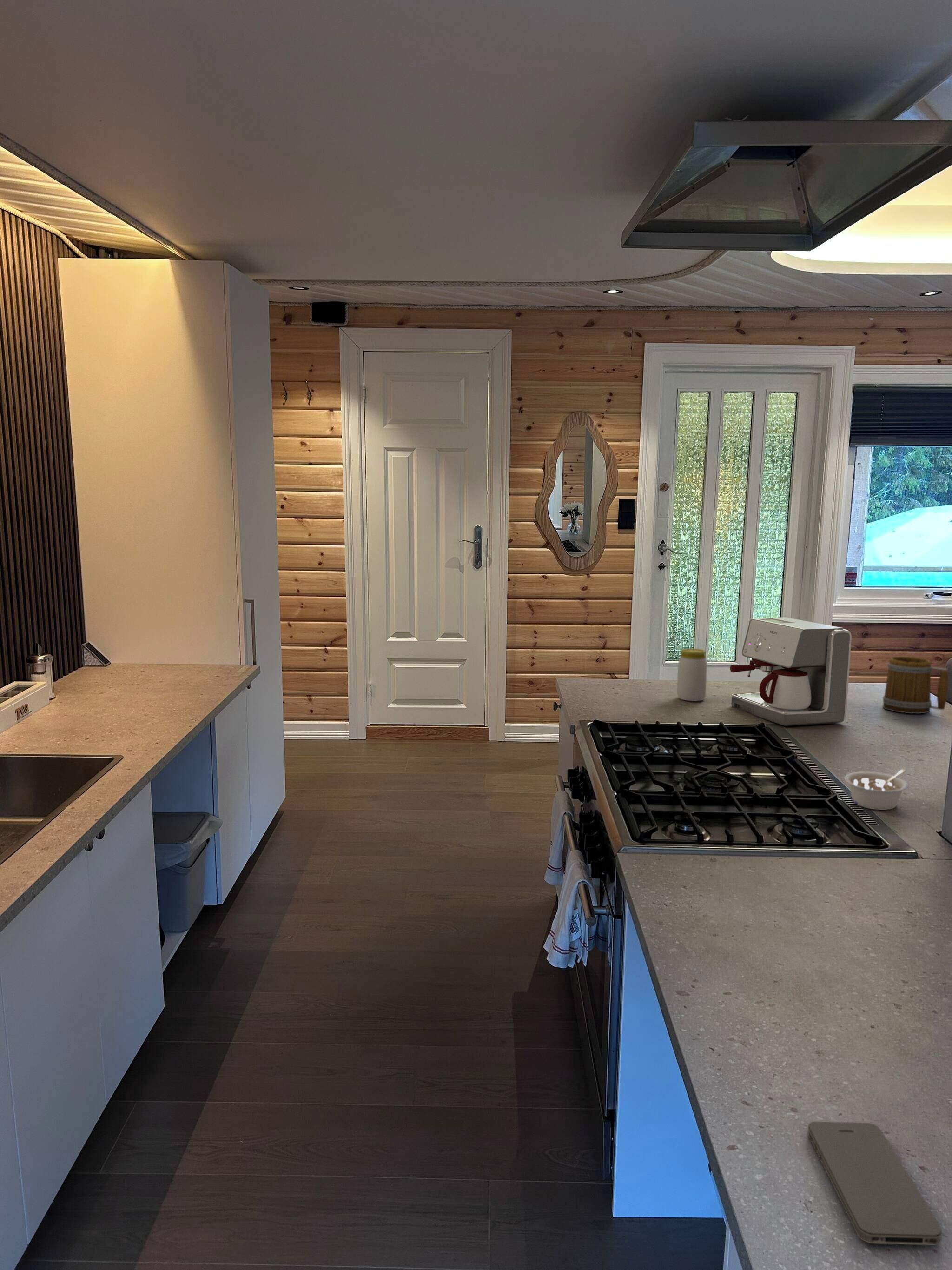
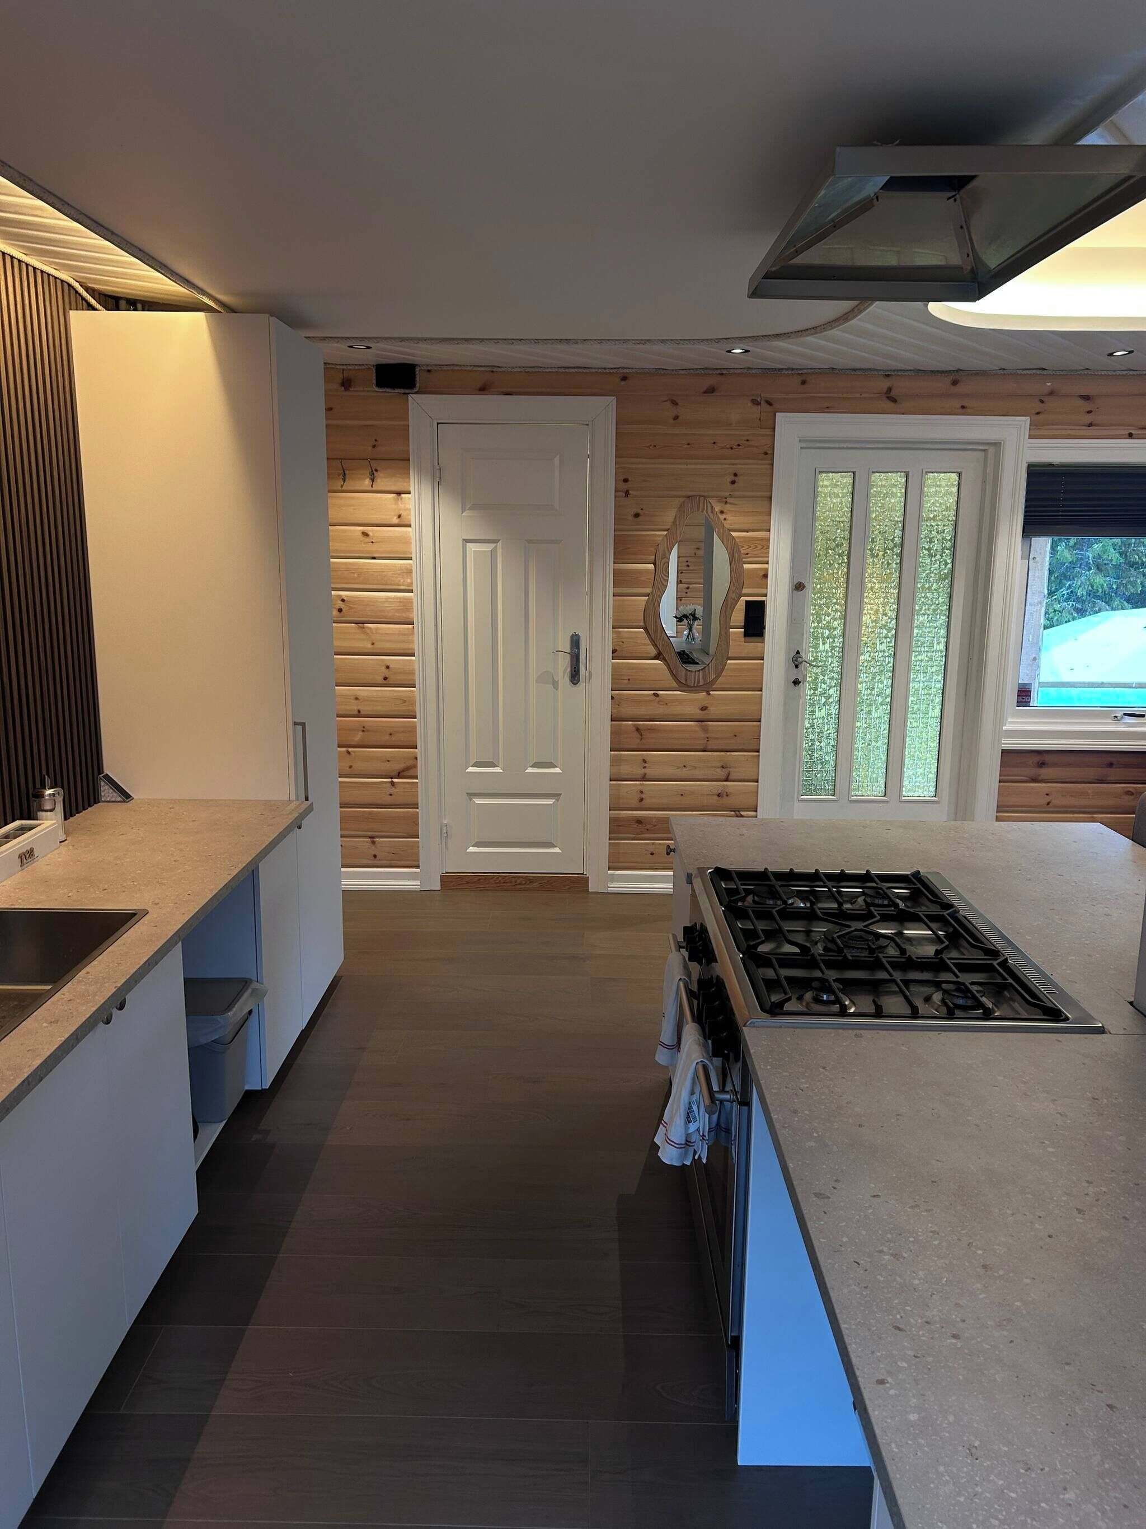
- jar (692, 674)
- coffee maker (789, 669)
- smartphone (869, 1177)
- legume (875, 789)
- mug (911, 685)
